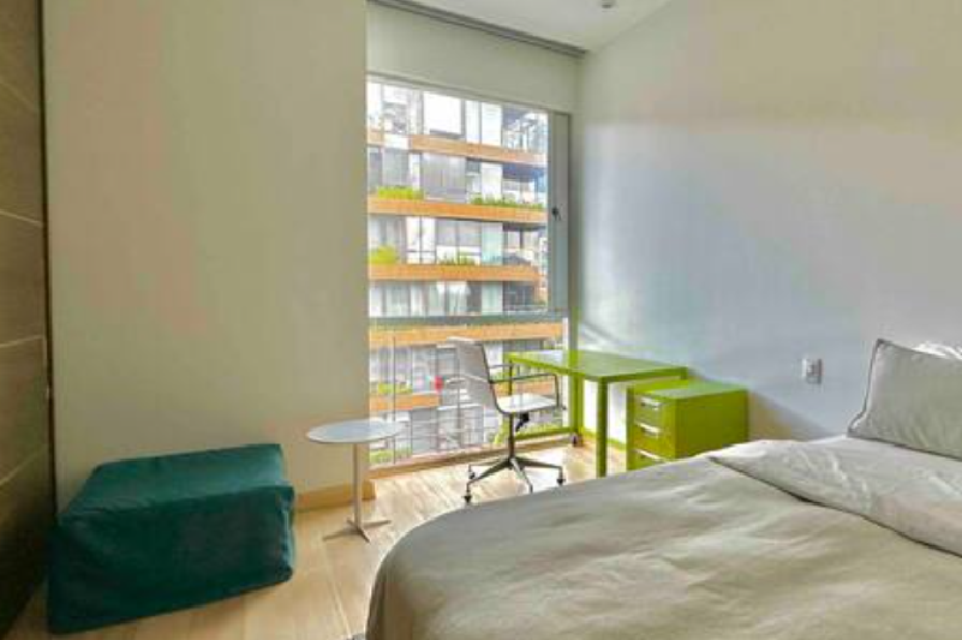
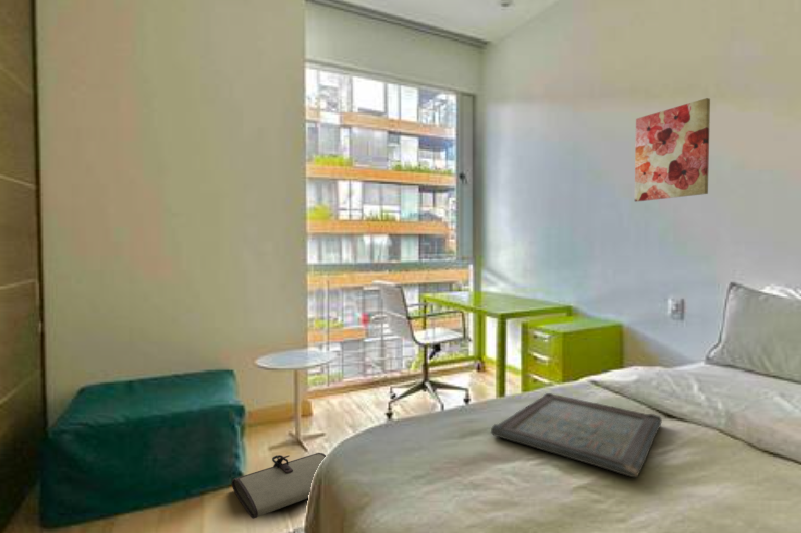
+ tool roll (289, 474)
+ serving tray (581, 426)
+ wall art (669, 153)
